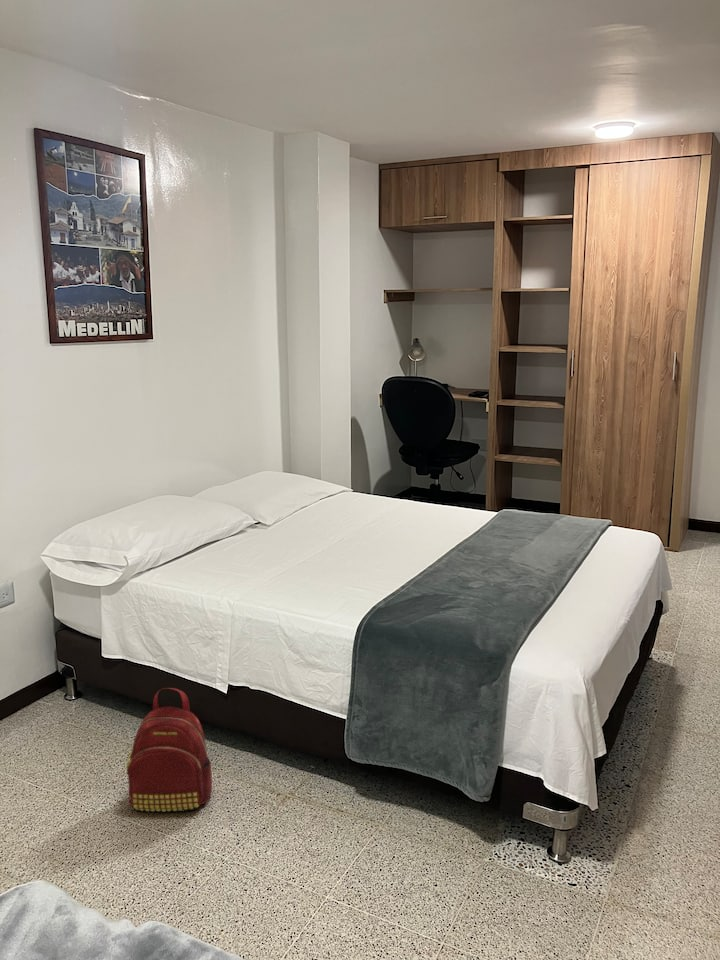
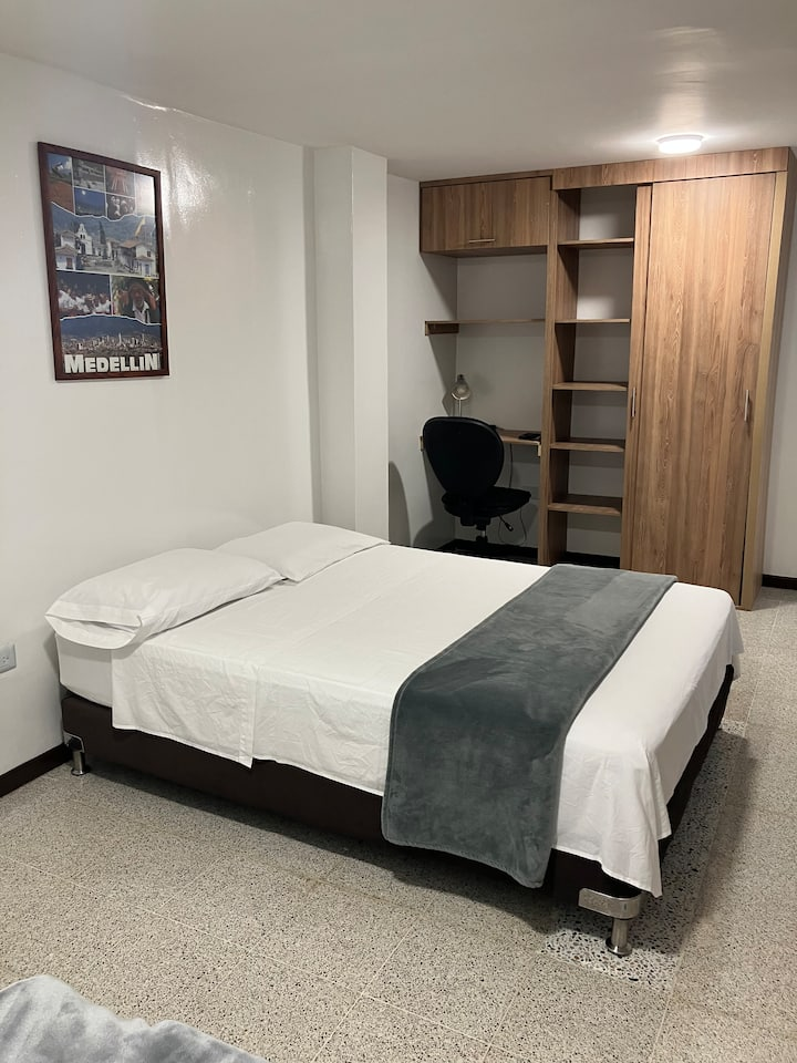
- backpack (166, 749)
